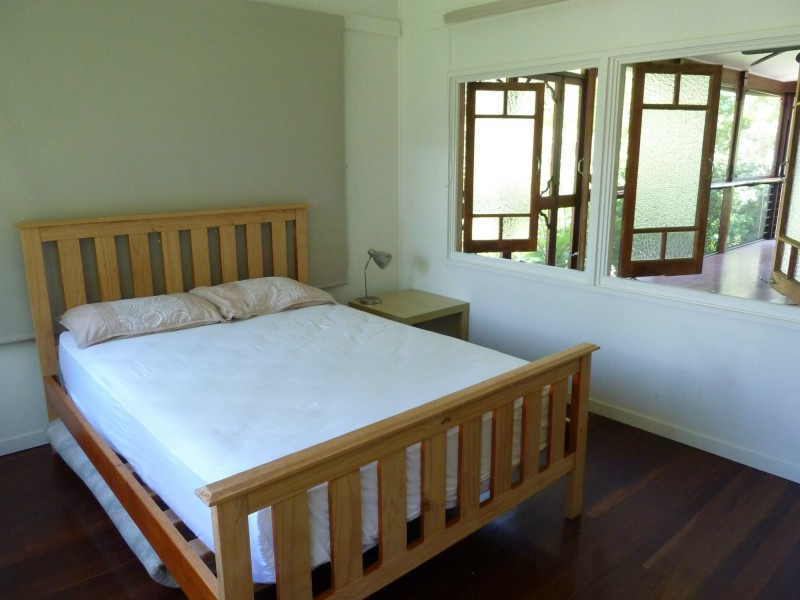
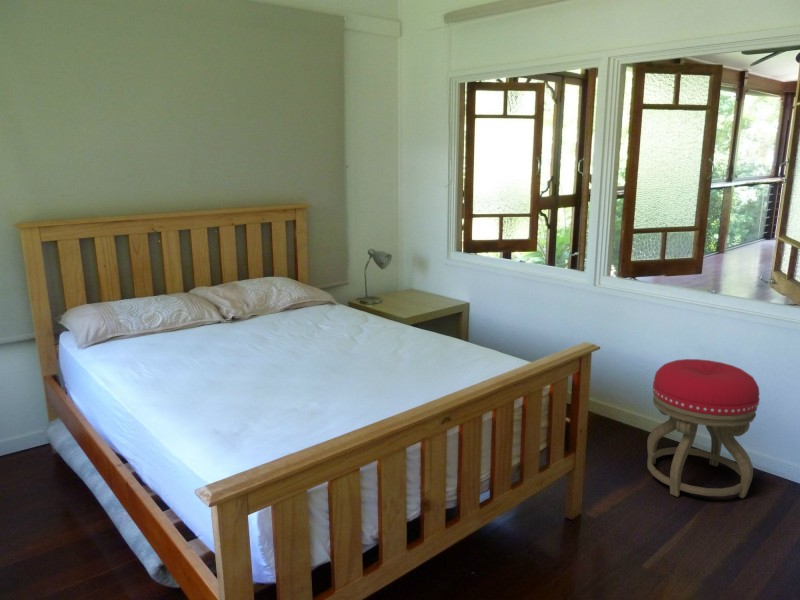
+ stool (700, 424)
